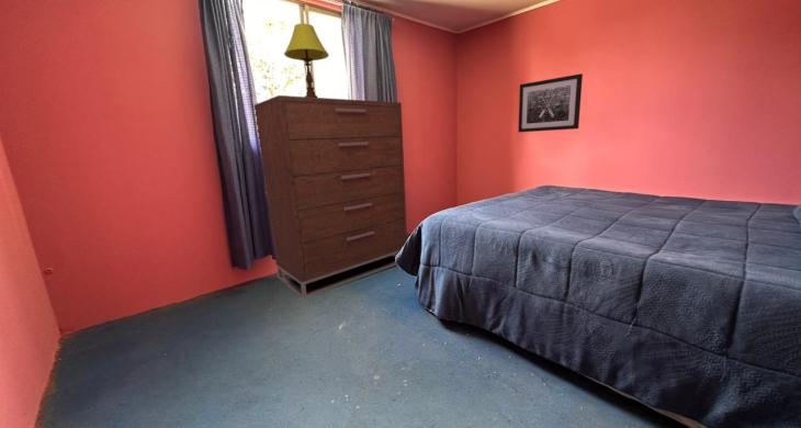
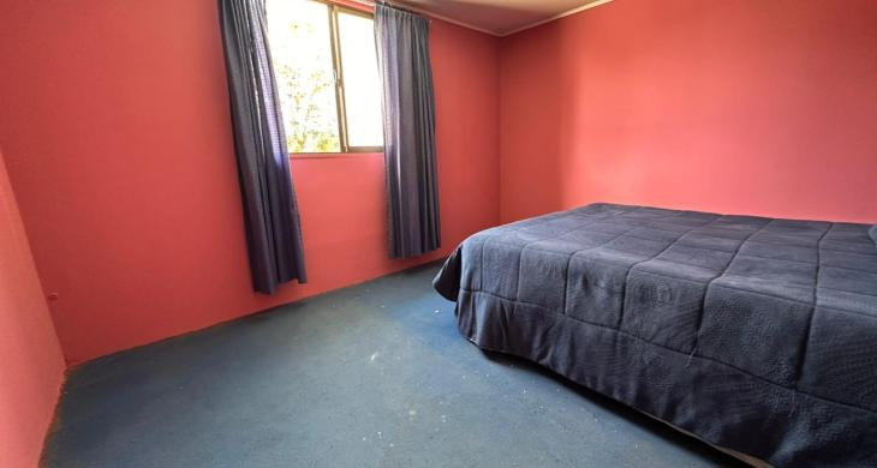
- wall art (548, 105)
- dresser (339, 191)
- table lamp (307, 65)
